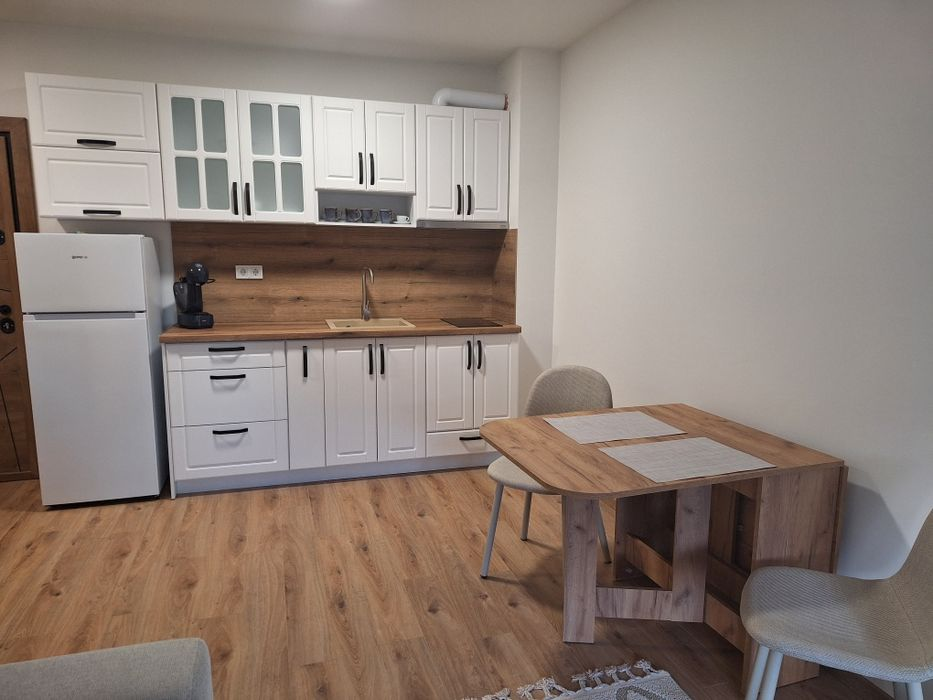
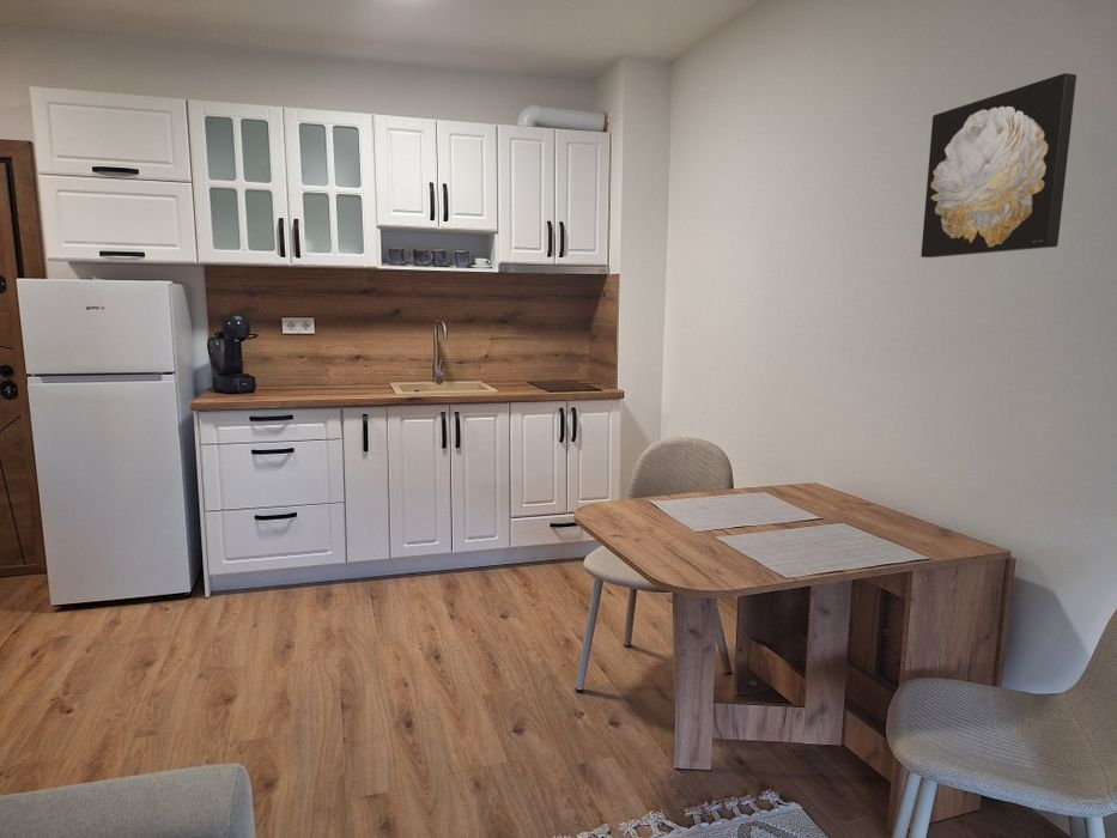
+ wall art (990, 175)
